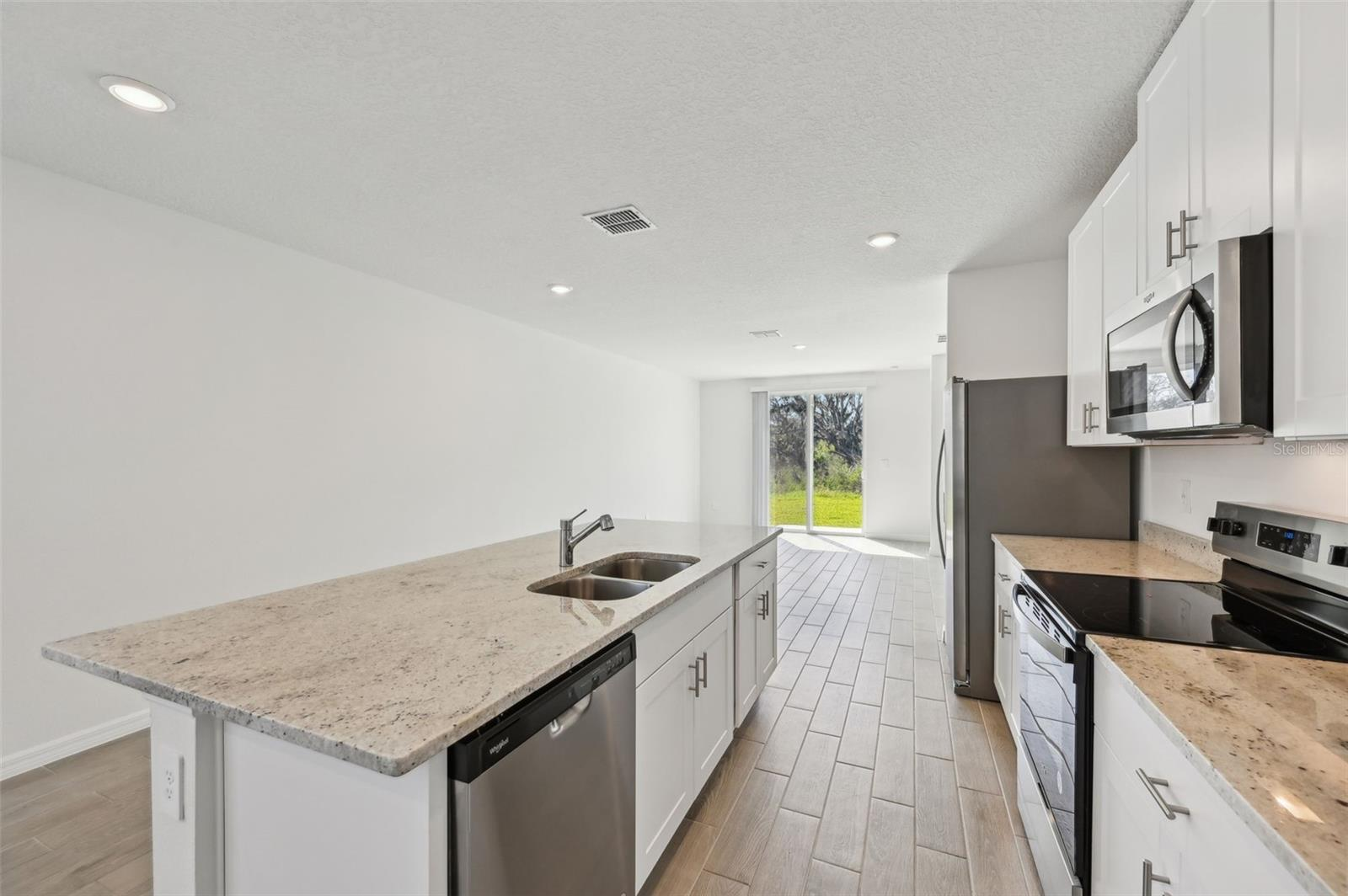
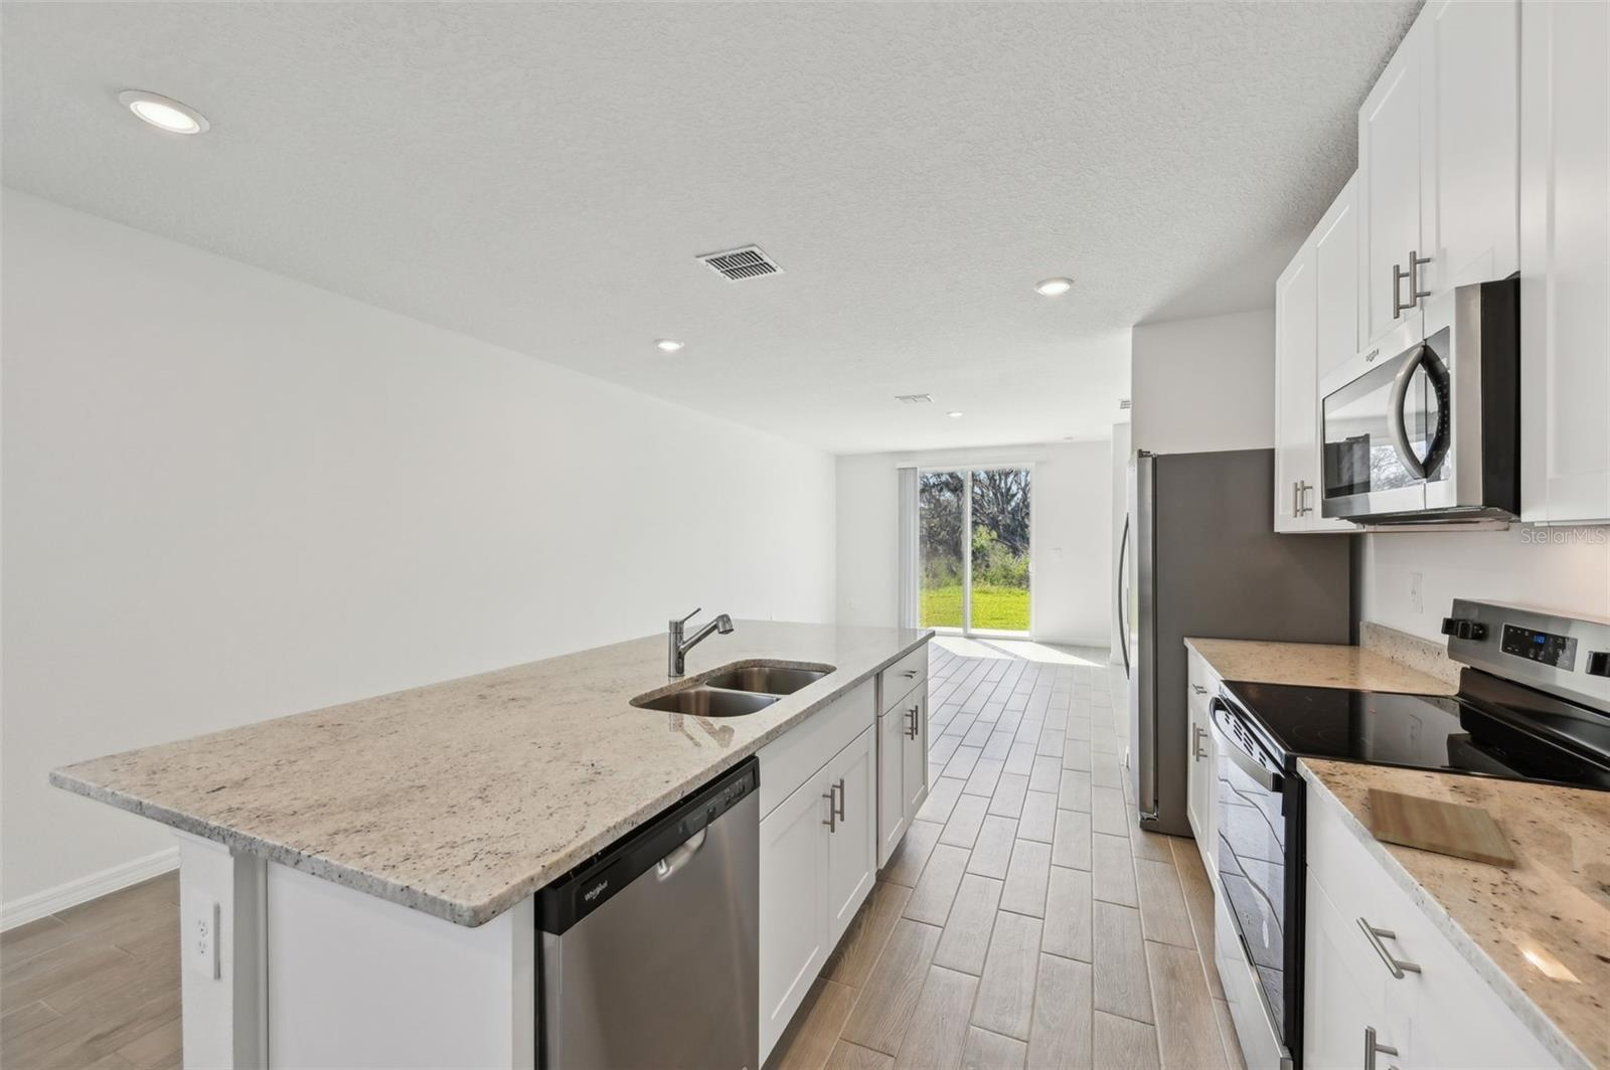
+ cutting board (1432, 823)
